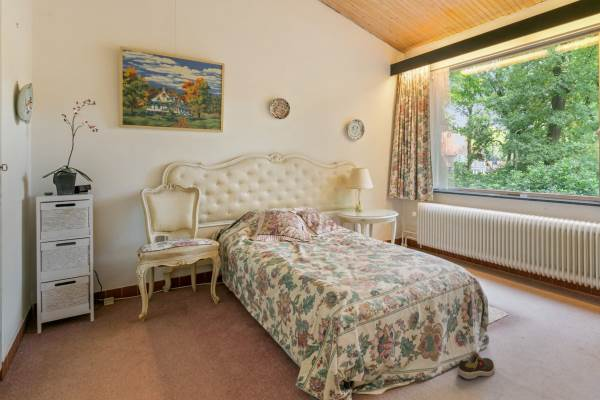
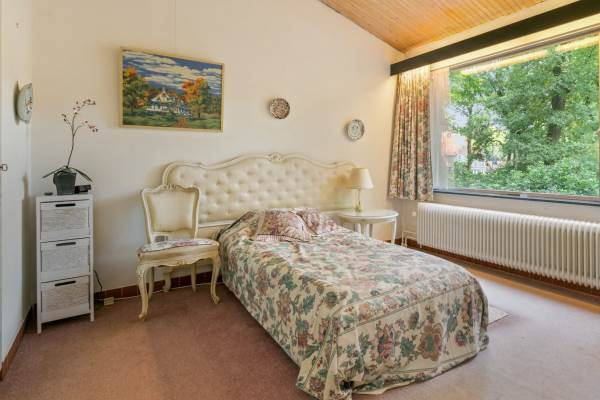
- shoe (477, 362)
